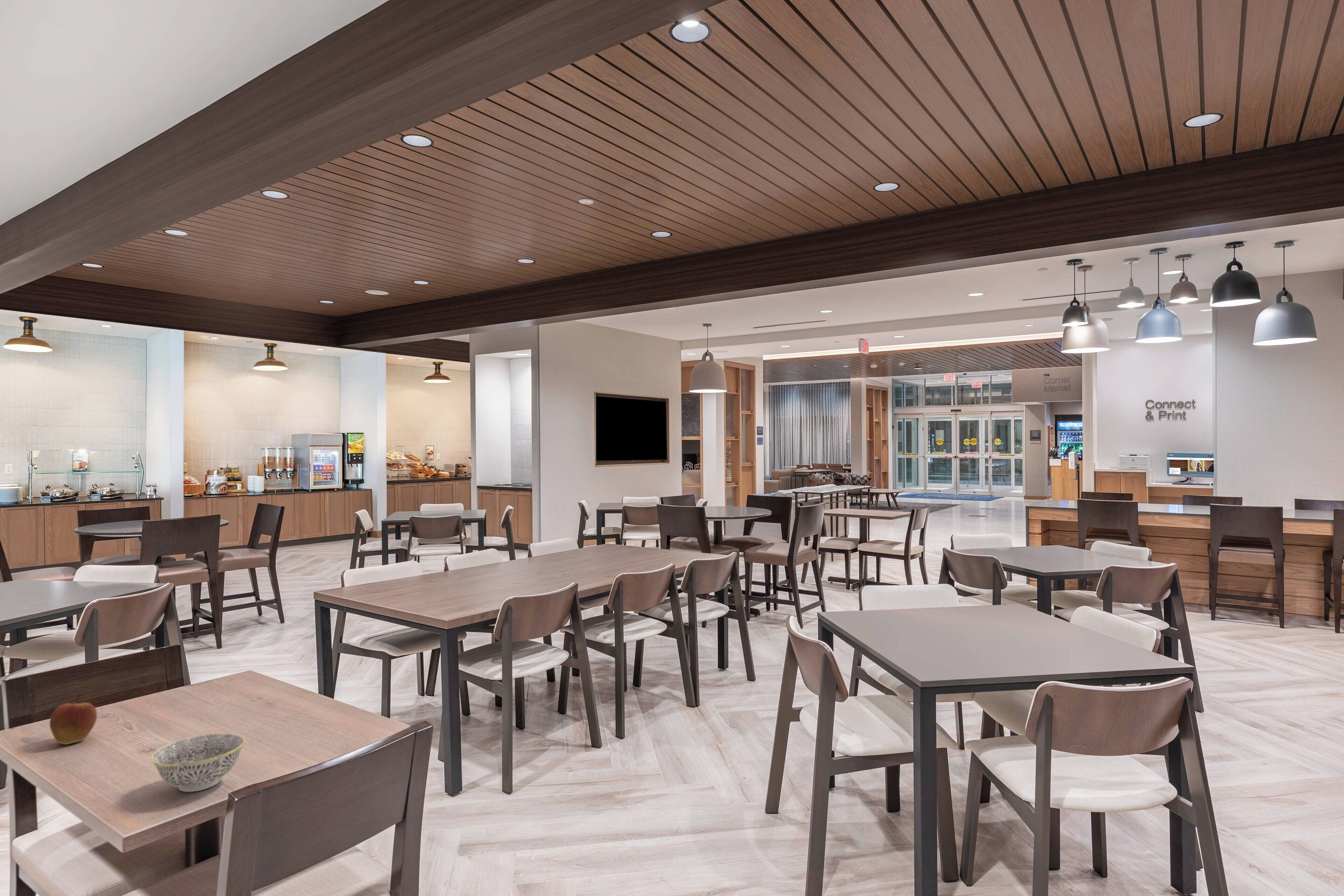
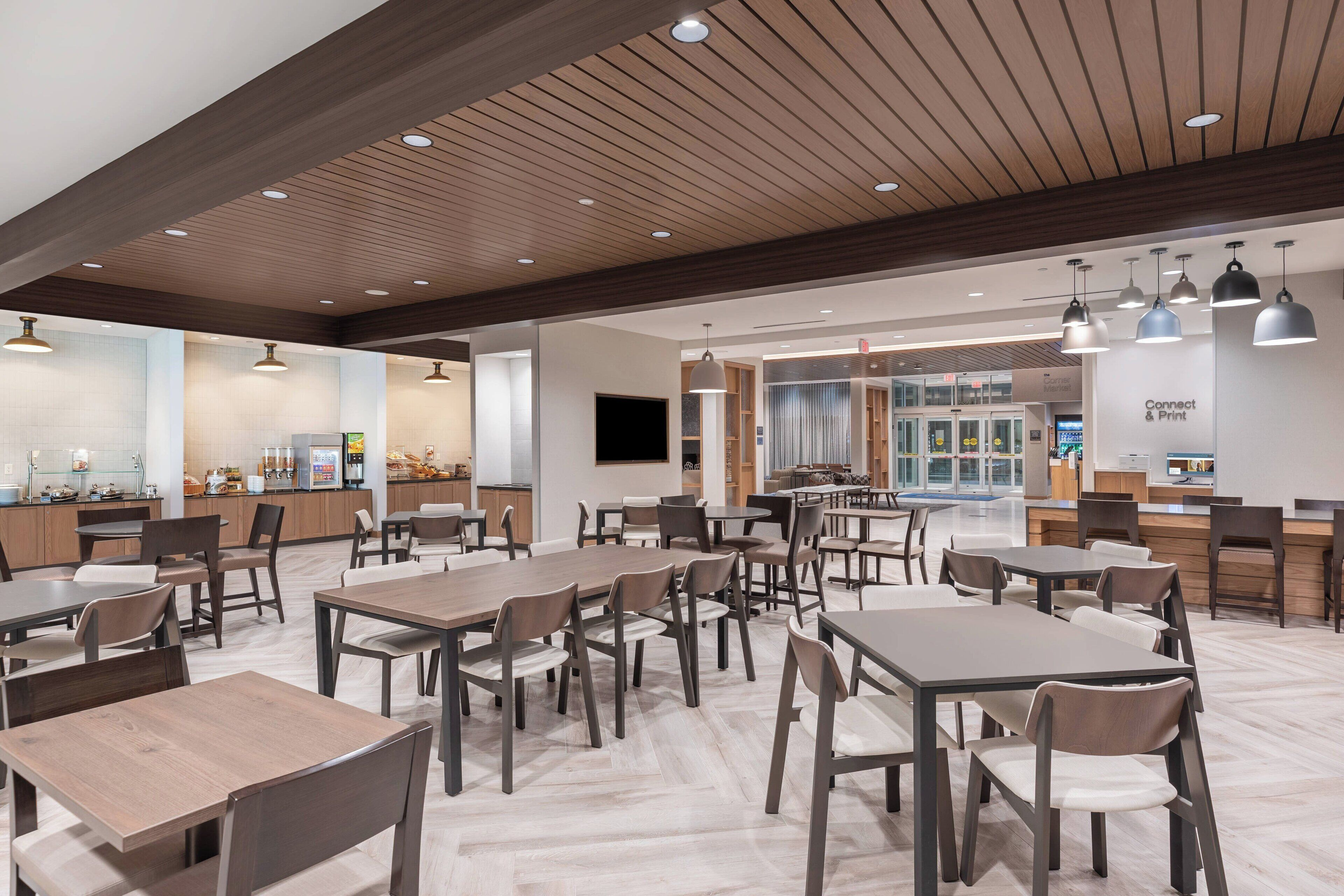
- apple (74, 719)
- bowl (199, 766)
